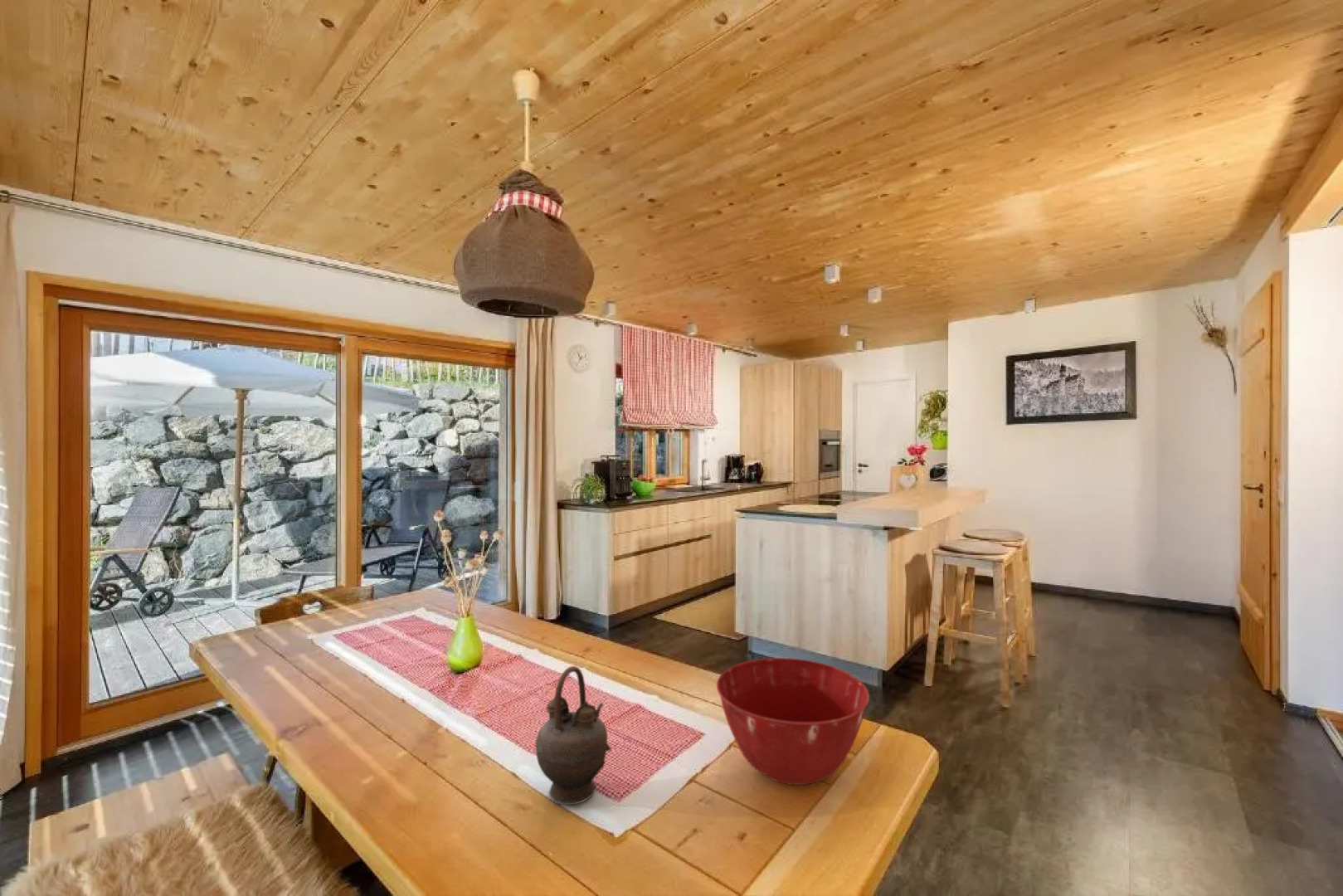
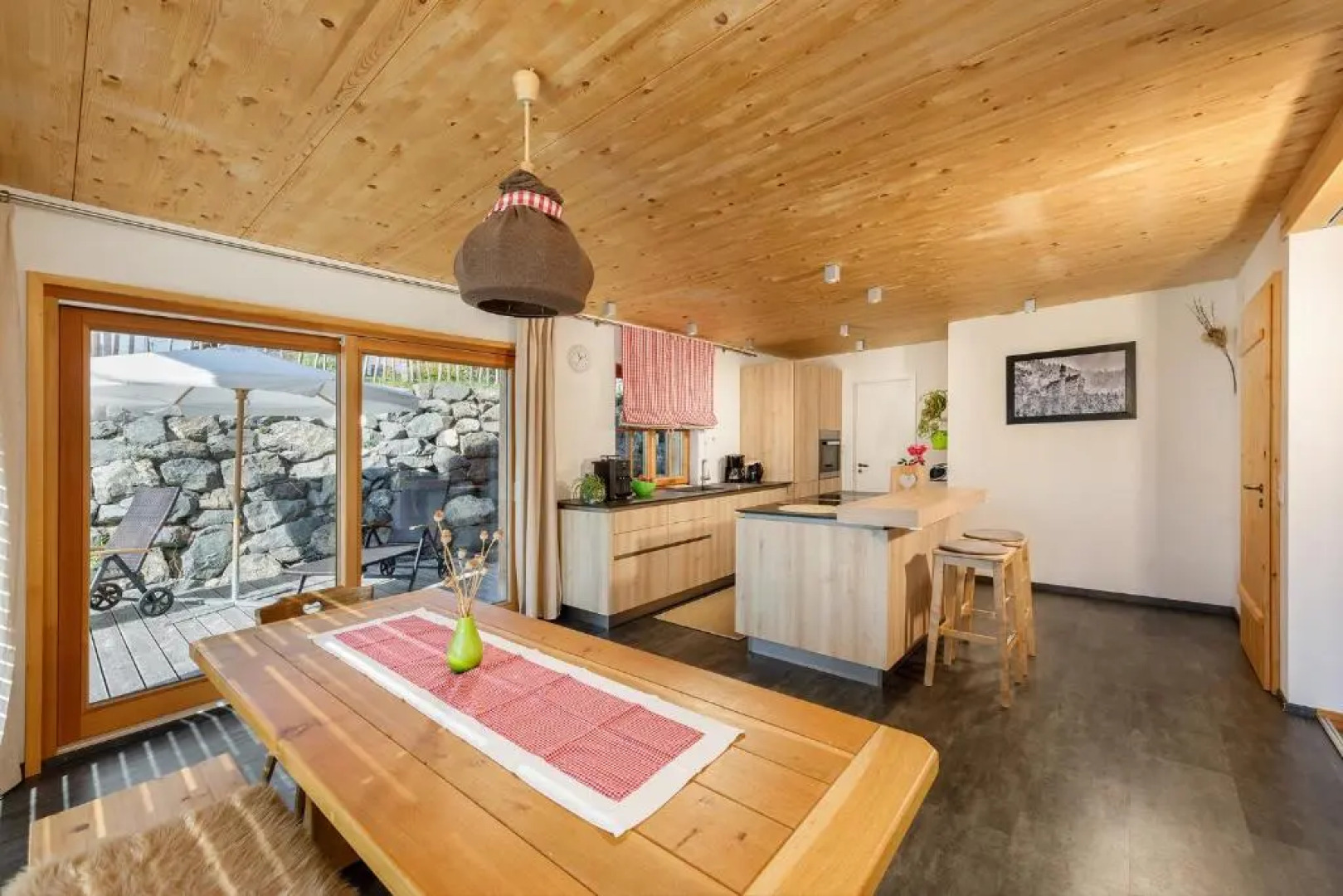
- teapot (577, 727)
- mixing bowl (791, 725)
